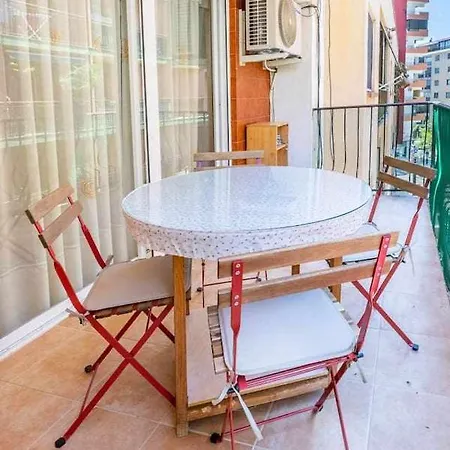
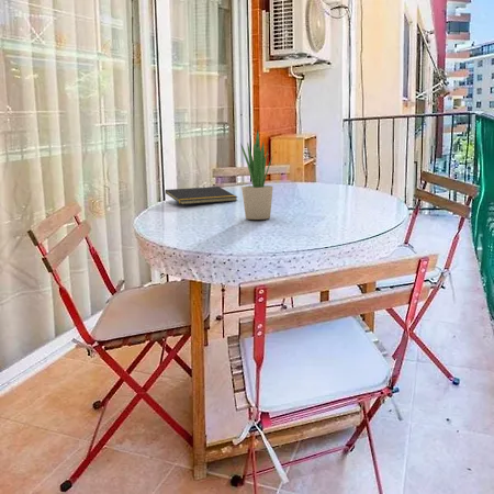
+ notepad (201, 194)
+ potted plant (257, 173)
